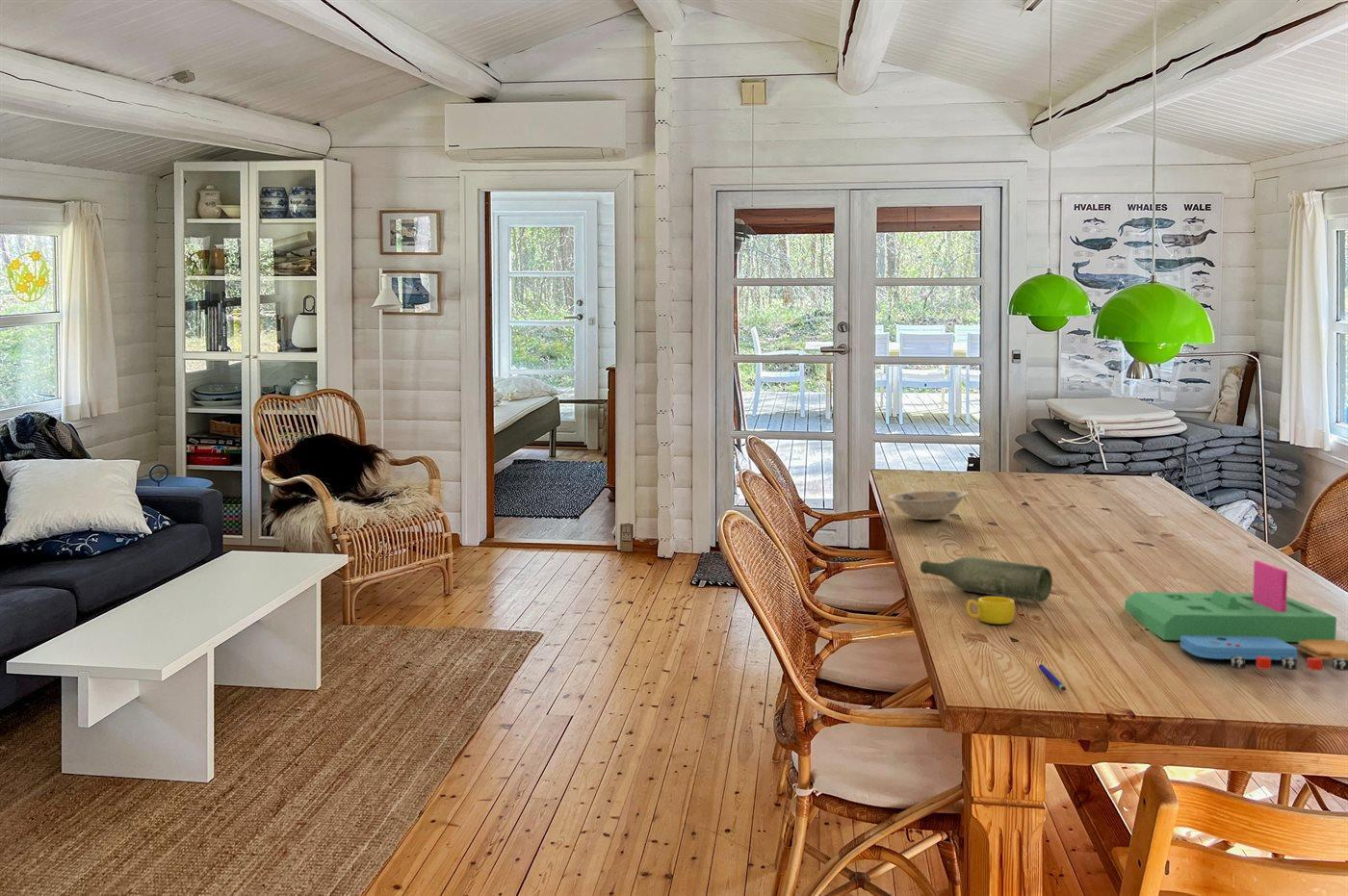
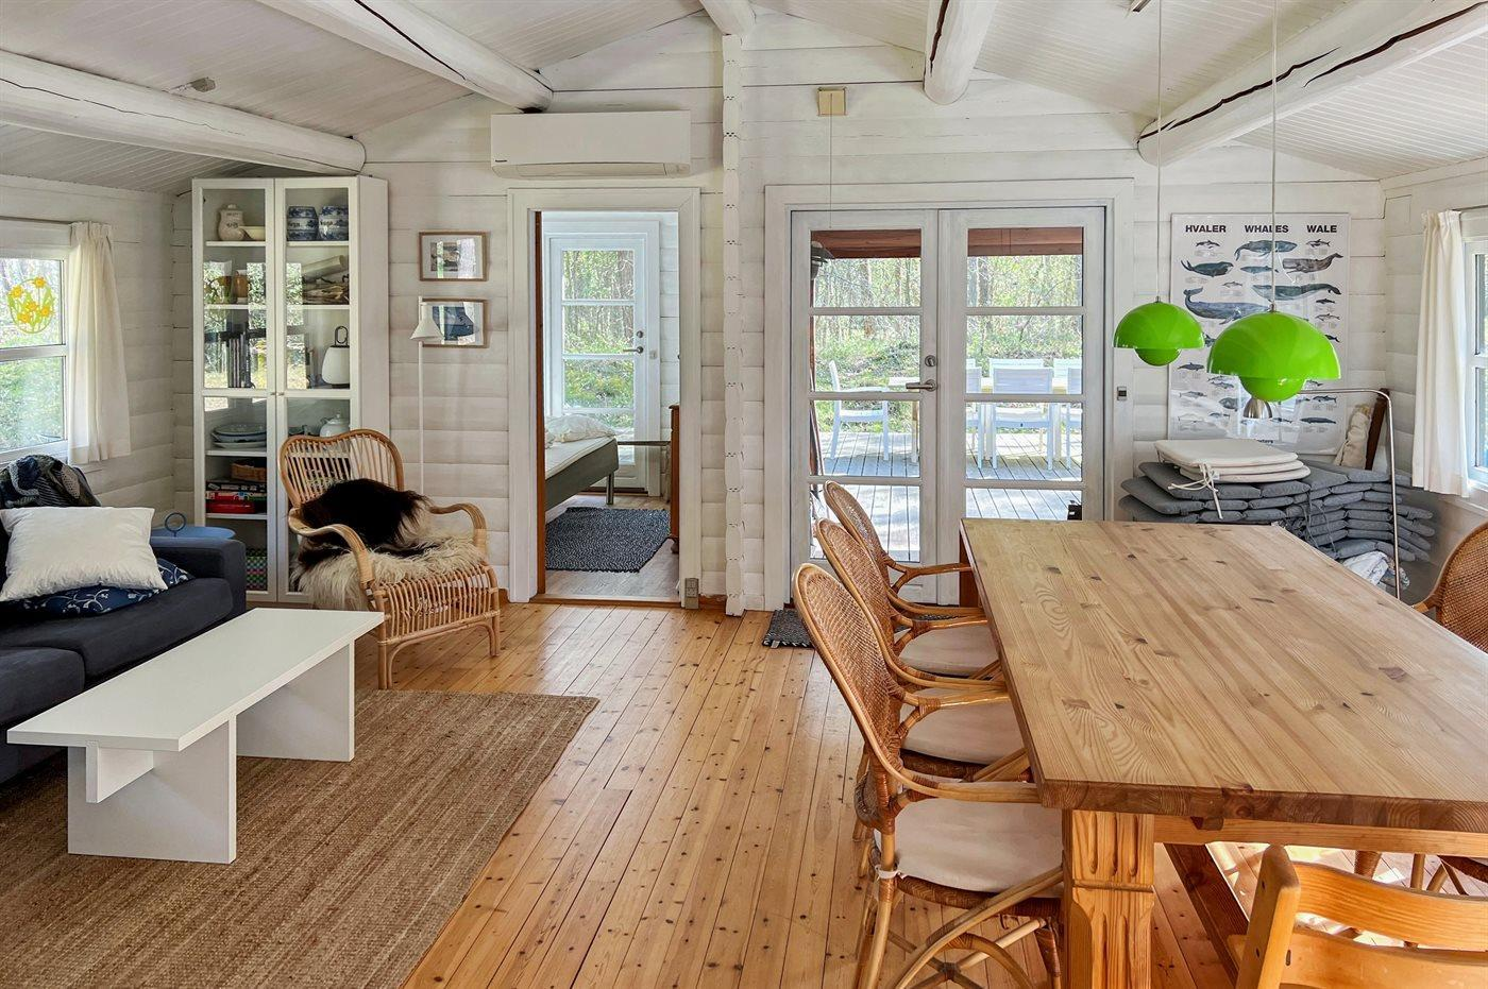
- cup (990, 610)
- bowl (927, 504)
- pen (1051, 677)
- board game (1247, 607)
- bottle (982, 576)
